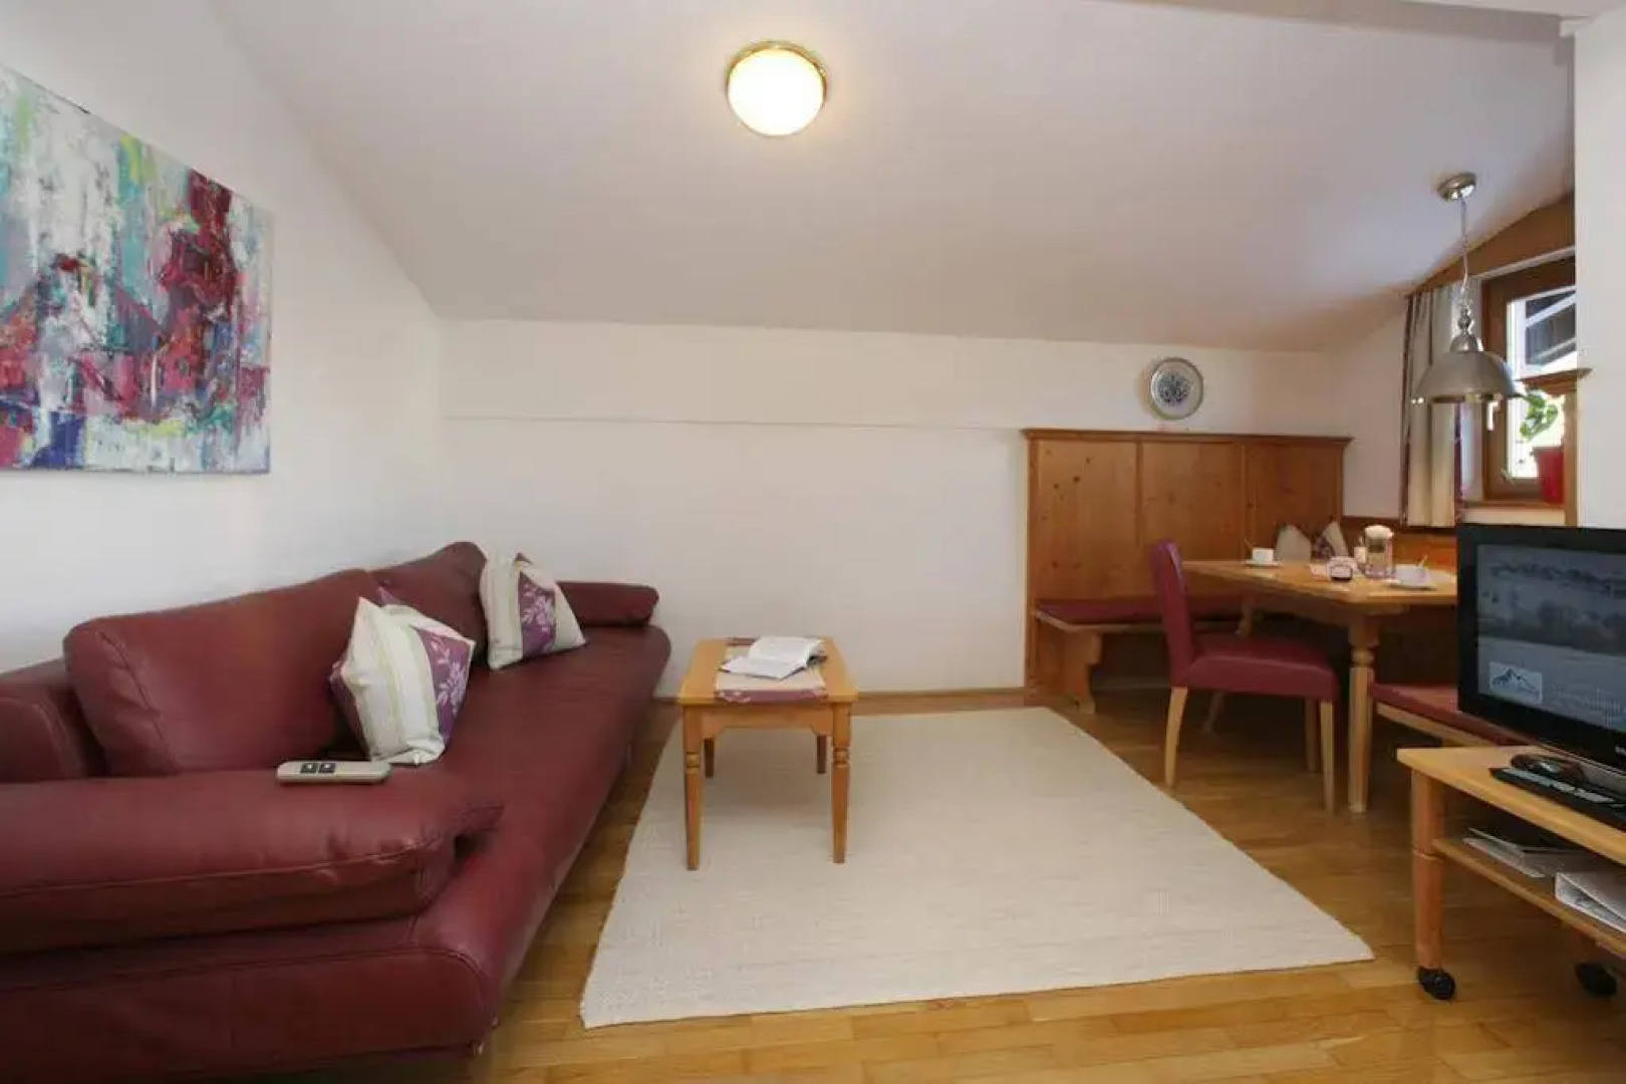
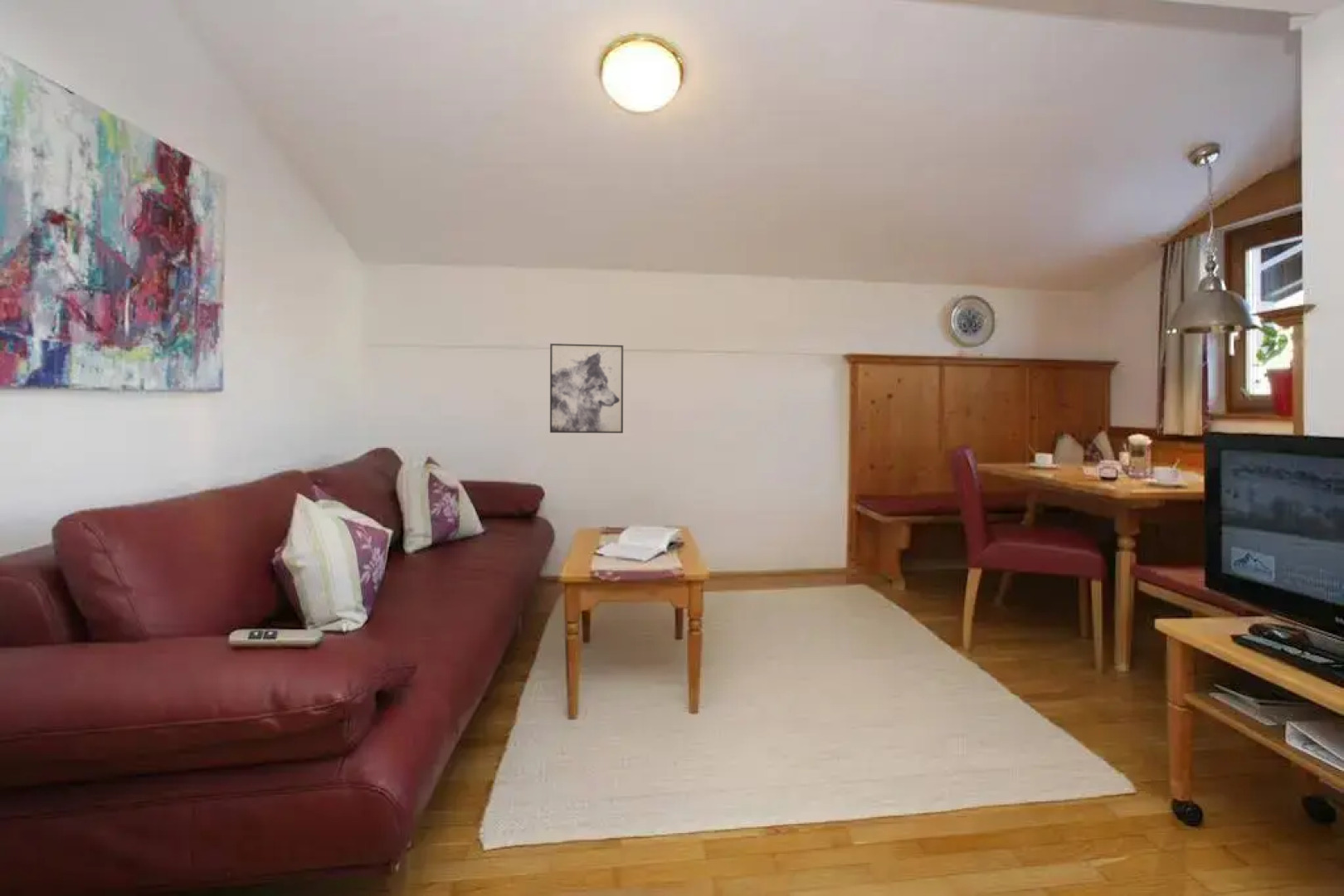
+ wall art (587, 388)
